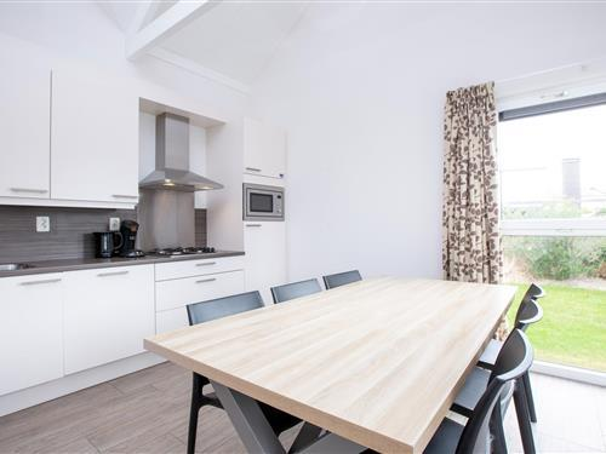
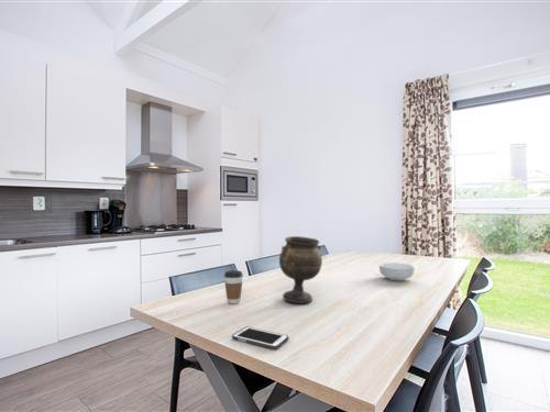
+ cell phone (260, 337)
+ cereal bowl (396, 271)
+ goblet (300, 269)
+ coffee cup (233, 286)
